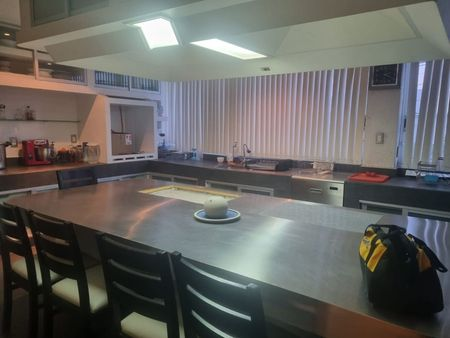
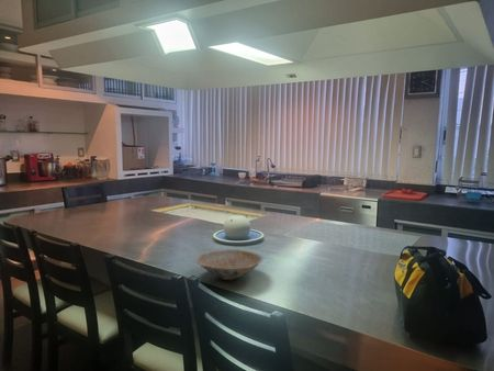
+ bowl (228, 266)
